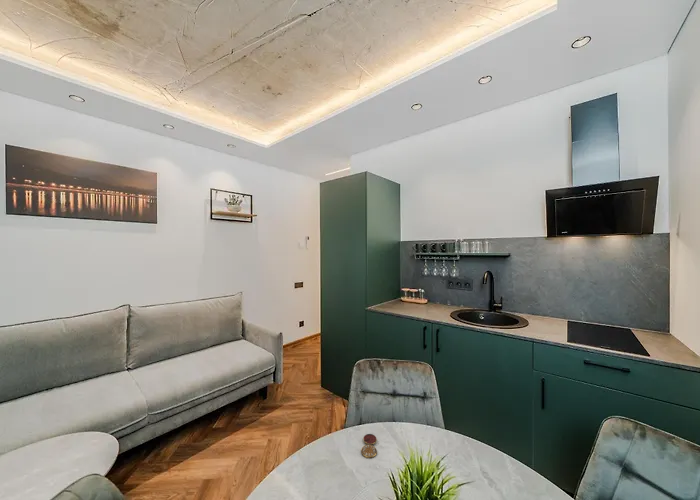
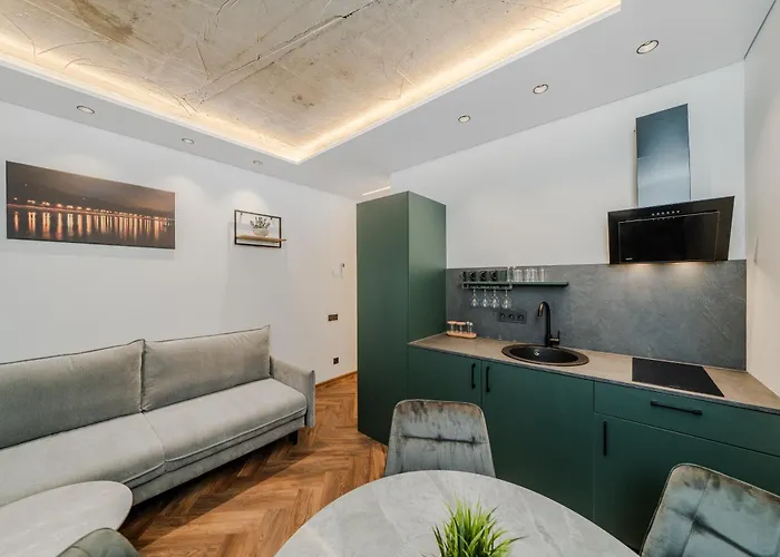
- coaster (369, 445)
